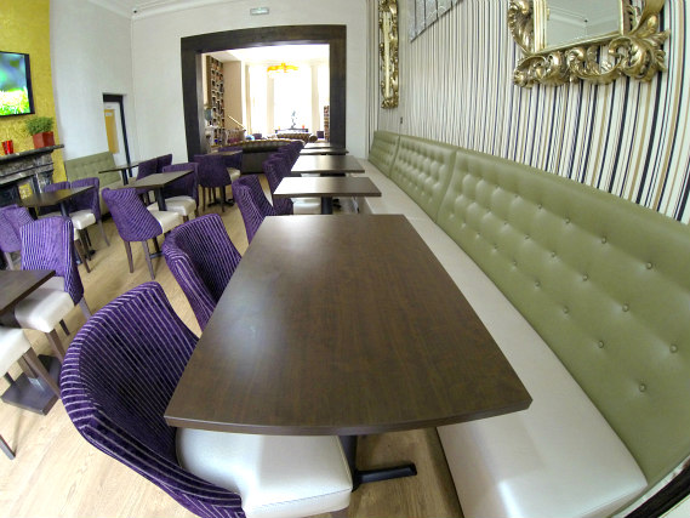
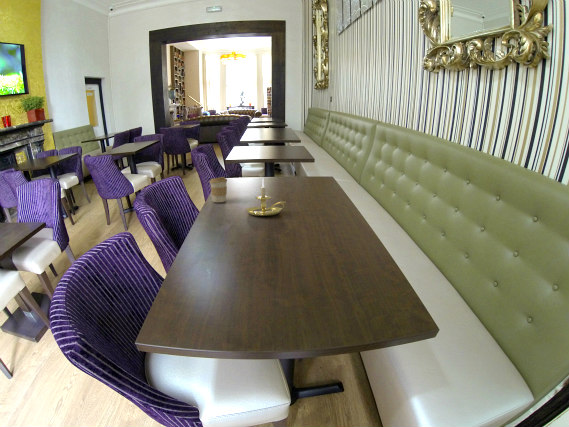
+ candle holder (265, 195)
+ coffee cup (218, 189)
